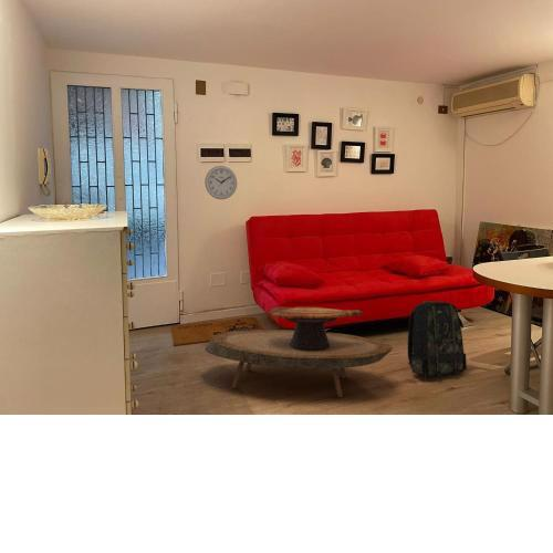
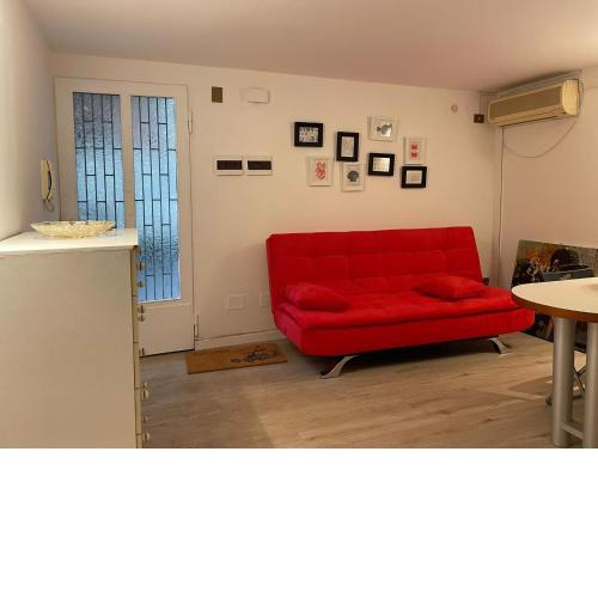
- coffee table (294, 363)
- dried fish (314, 327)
- backpack (434, 336)
- wall clock (221, 182)
